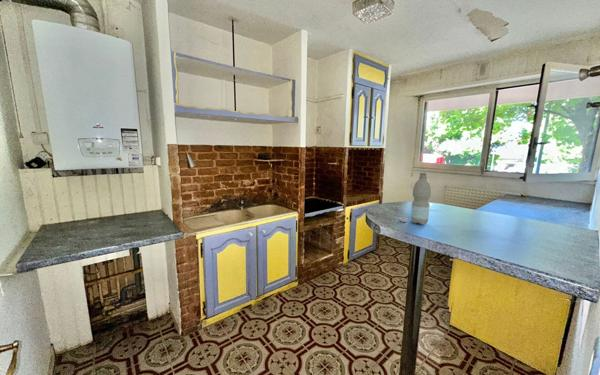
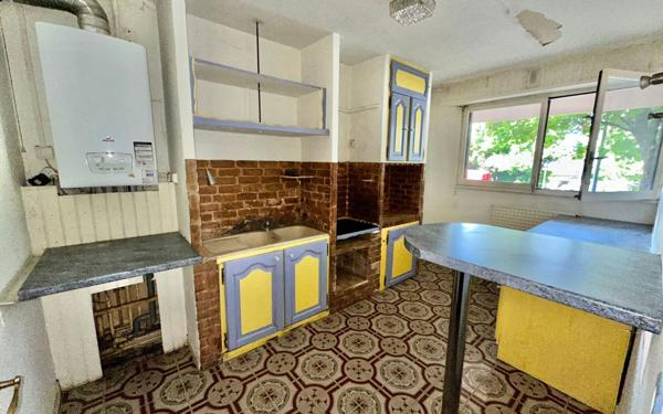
- water bottle (415, 197)
